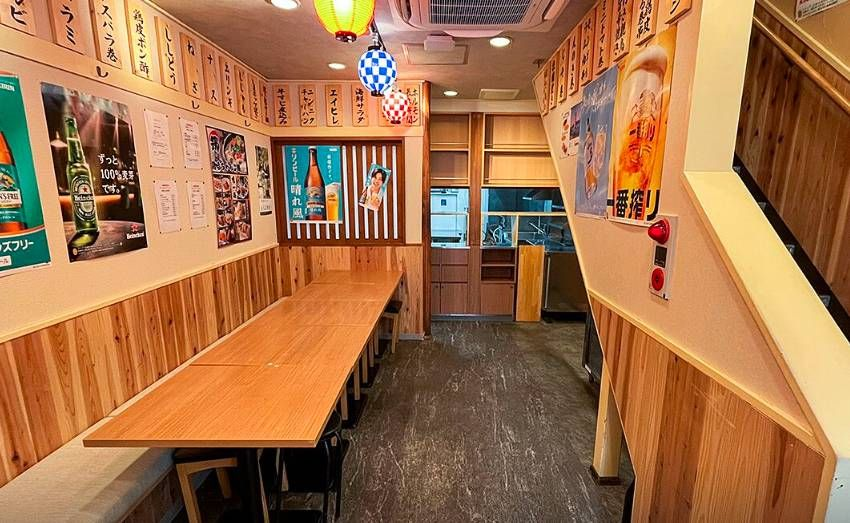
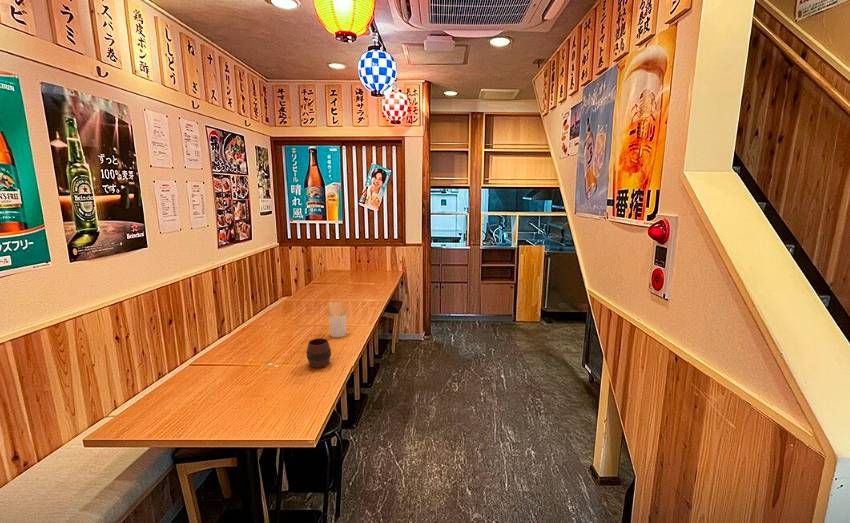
+ utensil holder (336, 318)
+ cup (318, 353)
